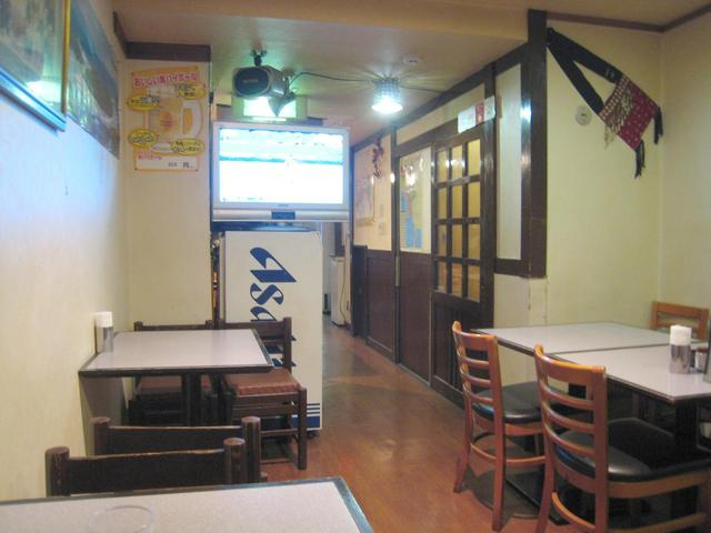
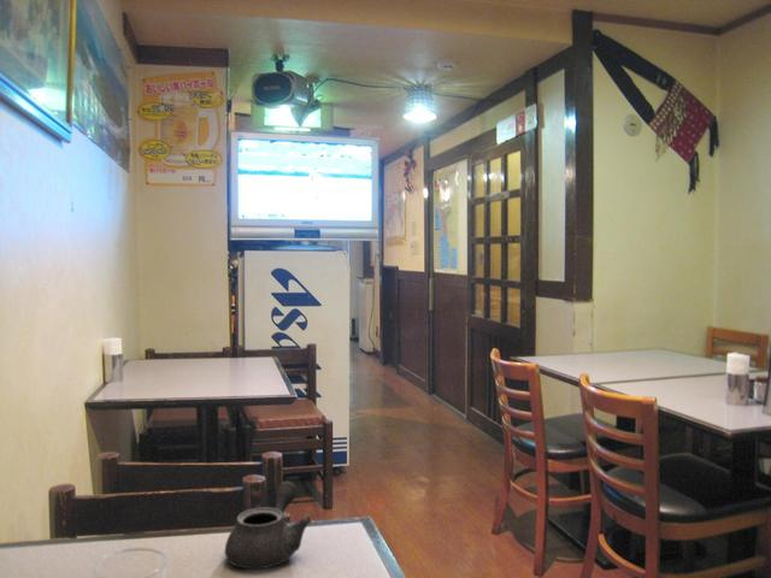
+ teapot (273, 523)
